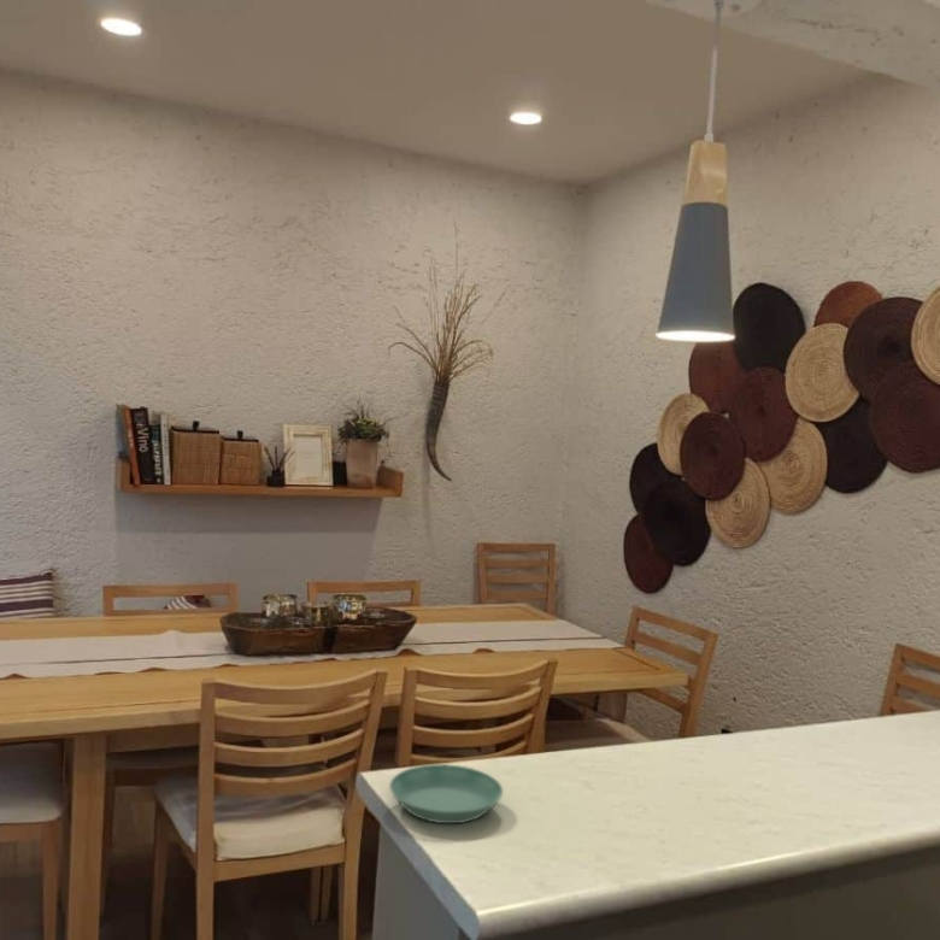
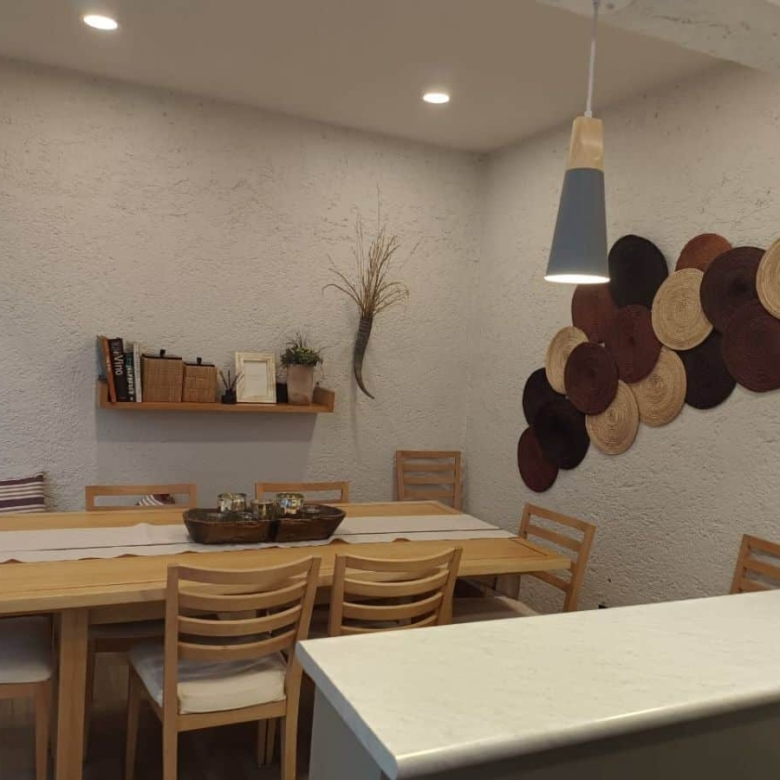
- saucer (446, 795)
